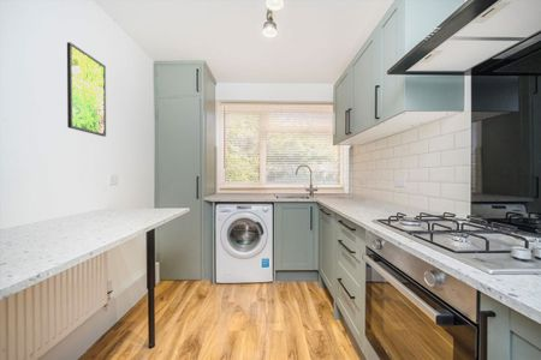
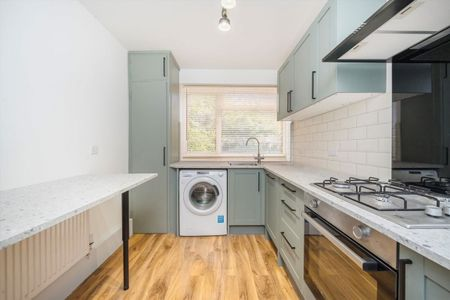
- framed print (88, 94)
